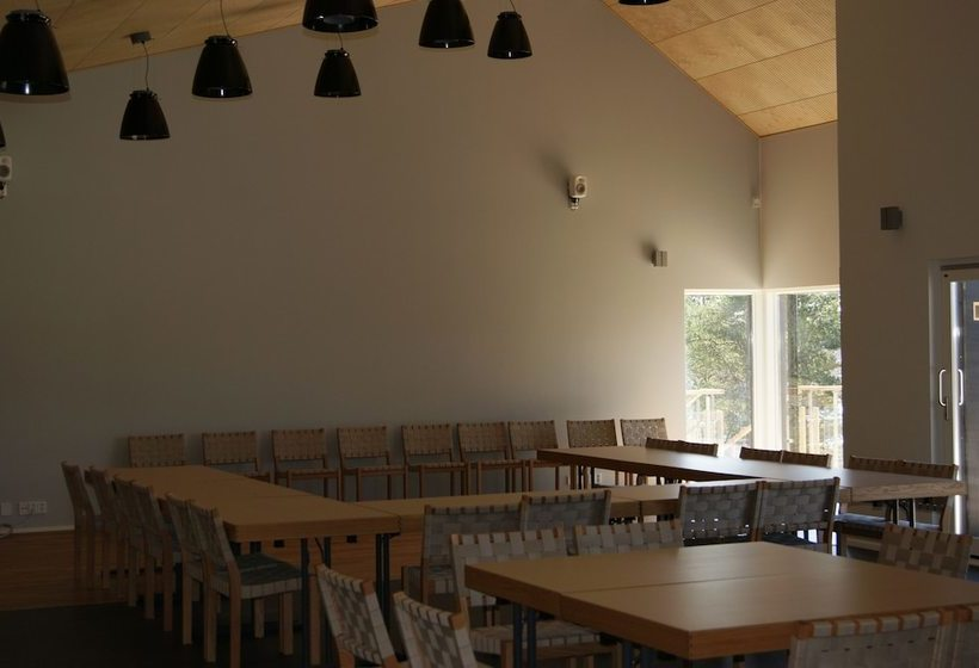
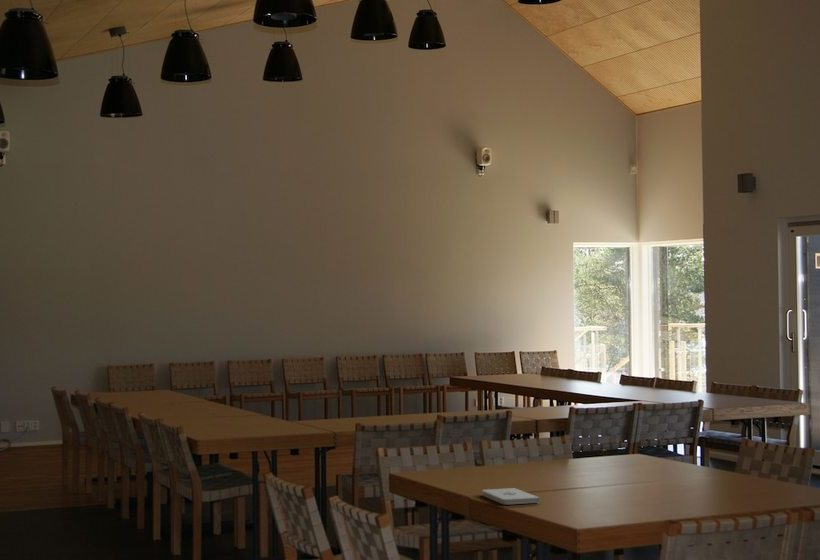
+ notepad (509, 496)
